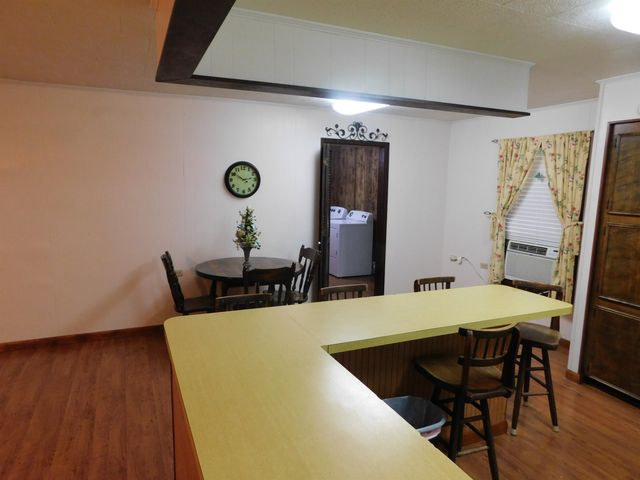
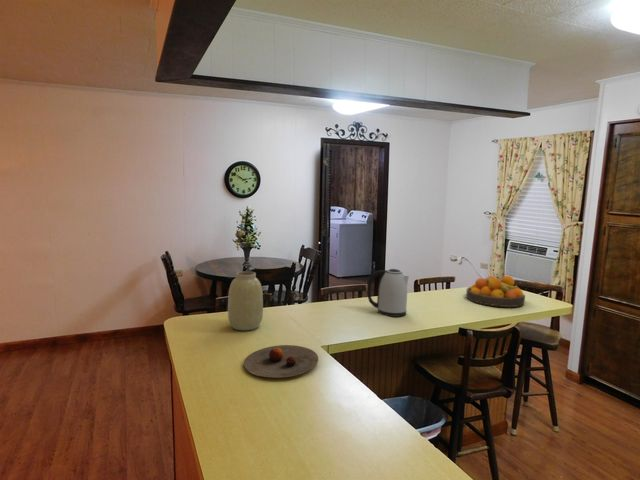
+ plate (281, 356)
+ vase (245, 299)
+ fruit bowl (495, 288)
+ kettle (387, 290)
